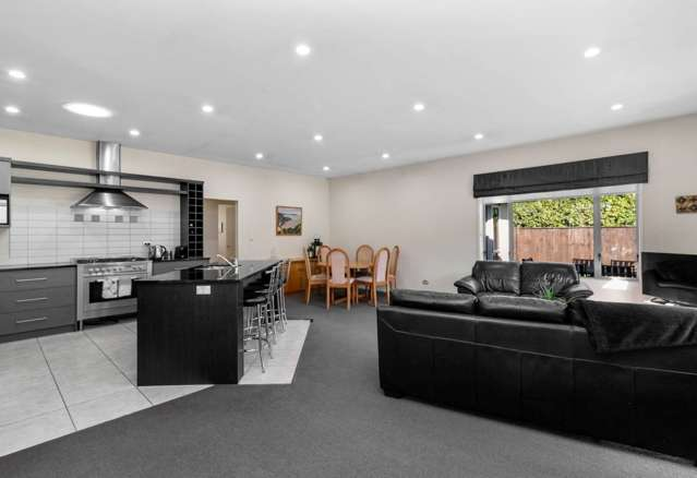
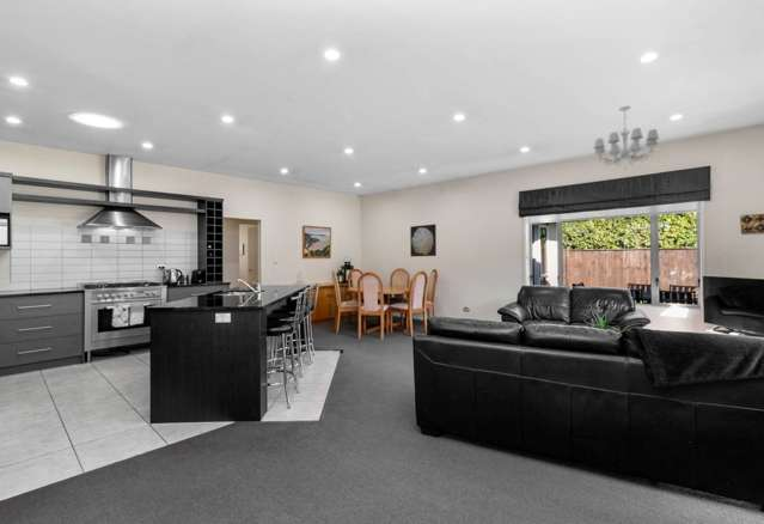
+ chandelier (624, 139)
+ wall art (422, 240)
